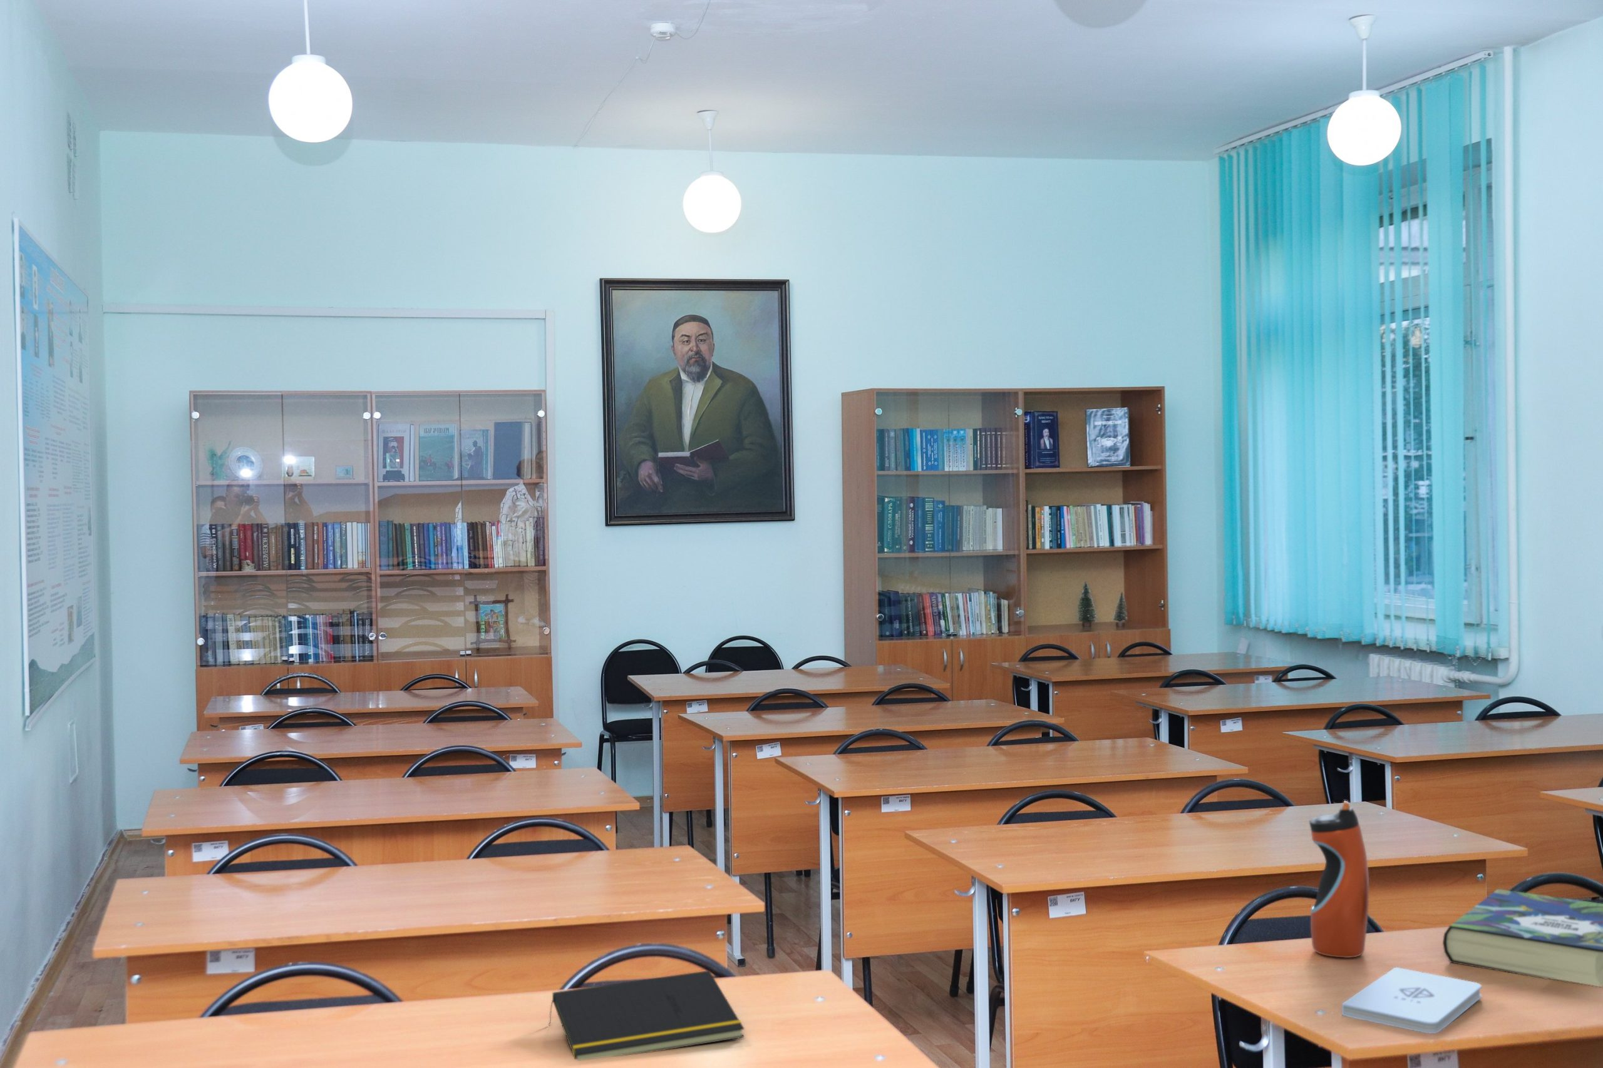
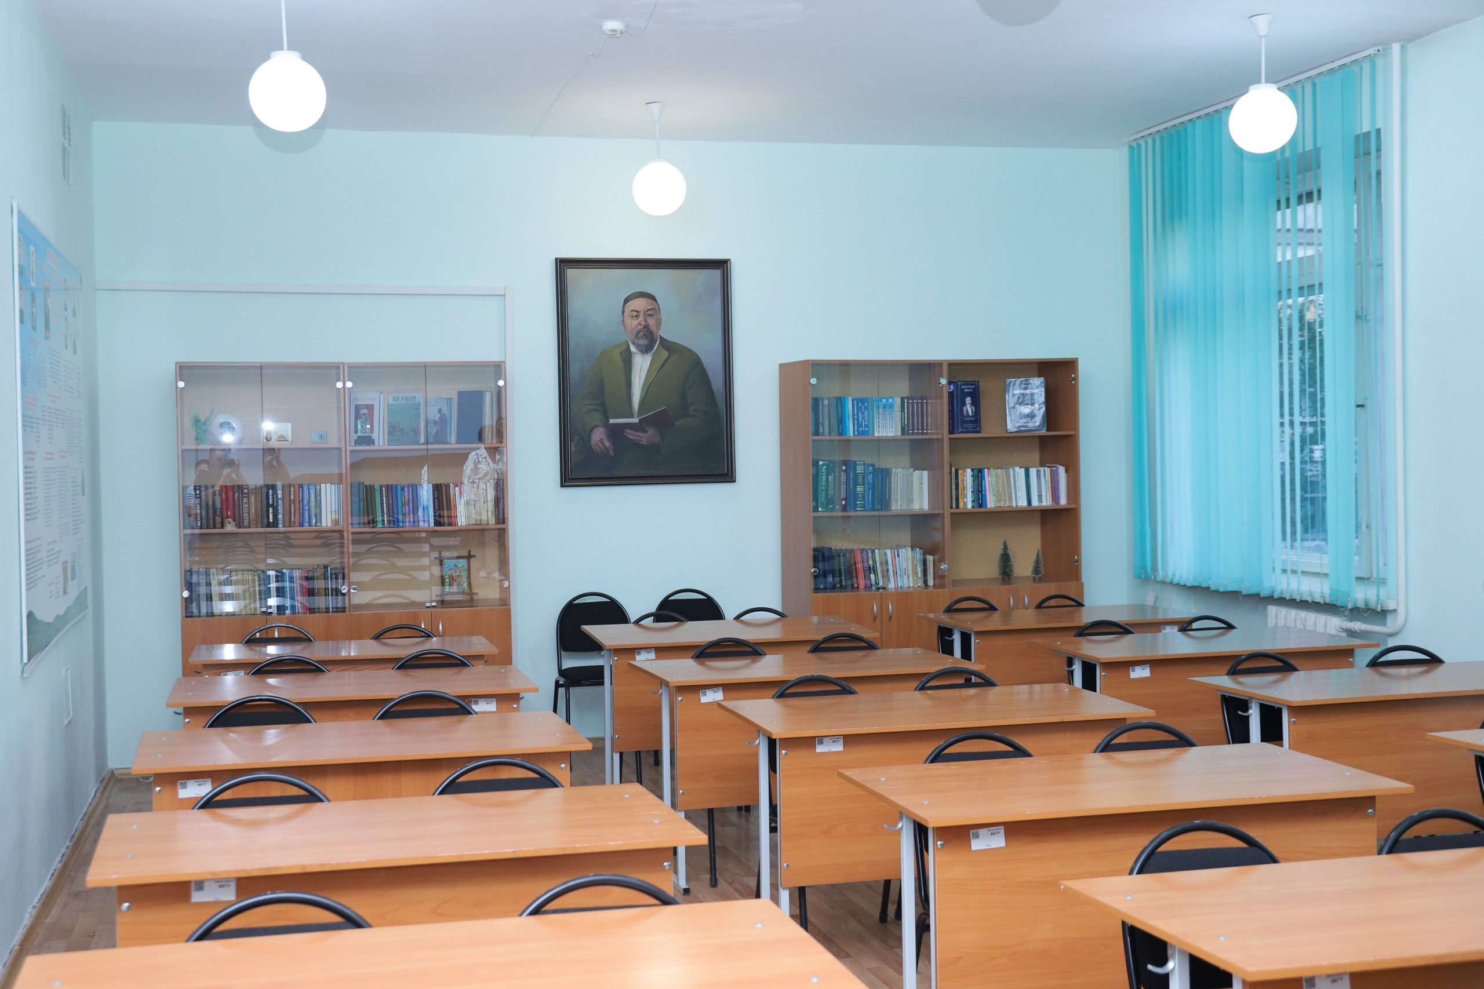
- notepad (646, 1014)
- book (1543, 935)
- water bottle (1338, 876)
- notepad (1413, 999)
